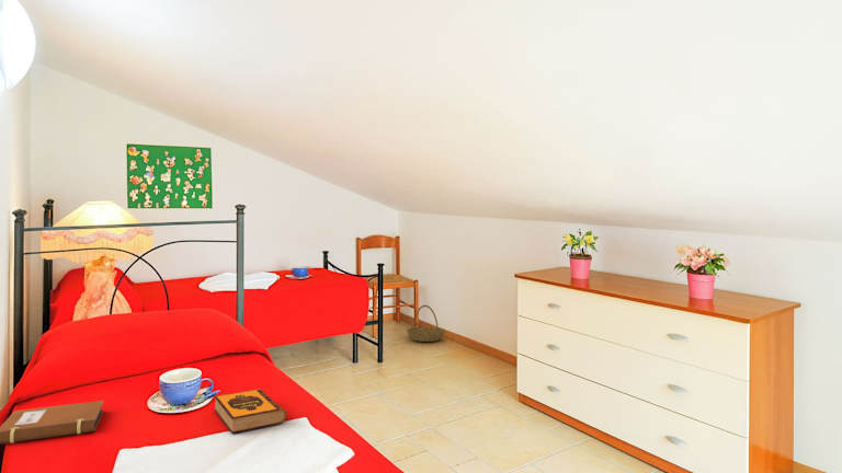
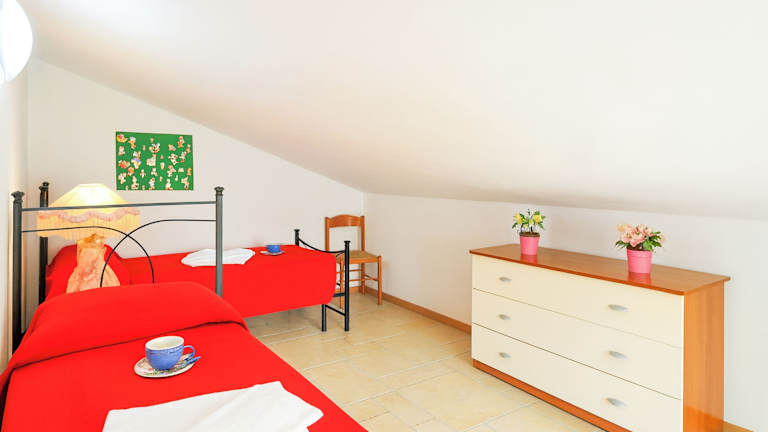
- basket (425, 327)
- hardback book (249, 408)
- notebook (50, 422)
